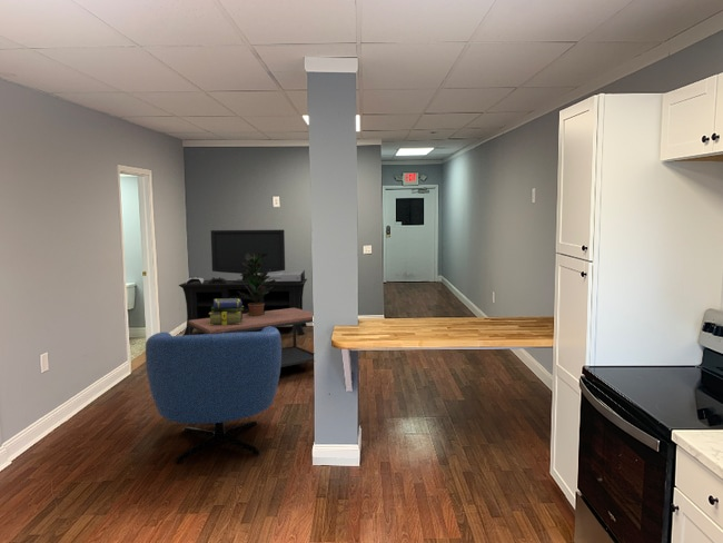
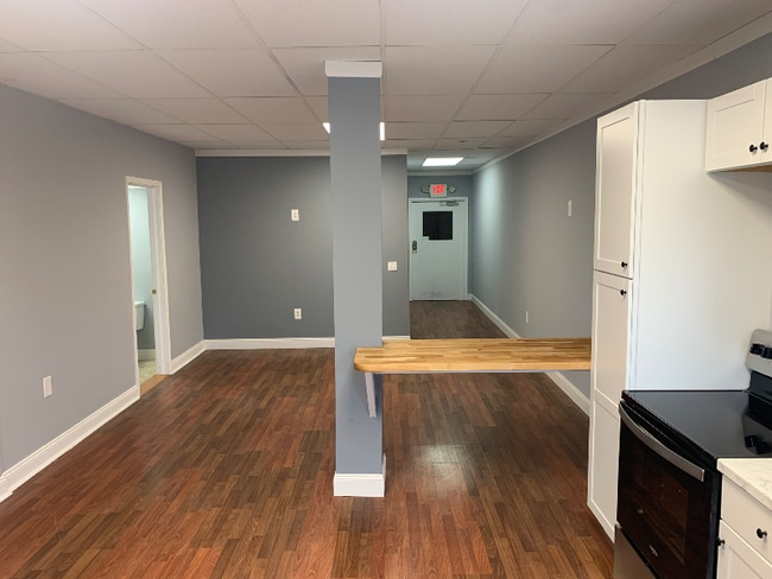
- coffee table (256, 329)
- media console (245, 282)
- potted plant (258, 284)
- armchair (217, 383)
- stack of books (227, 310)
